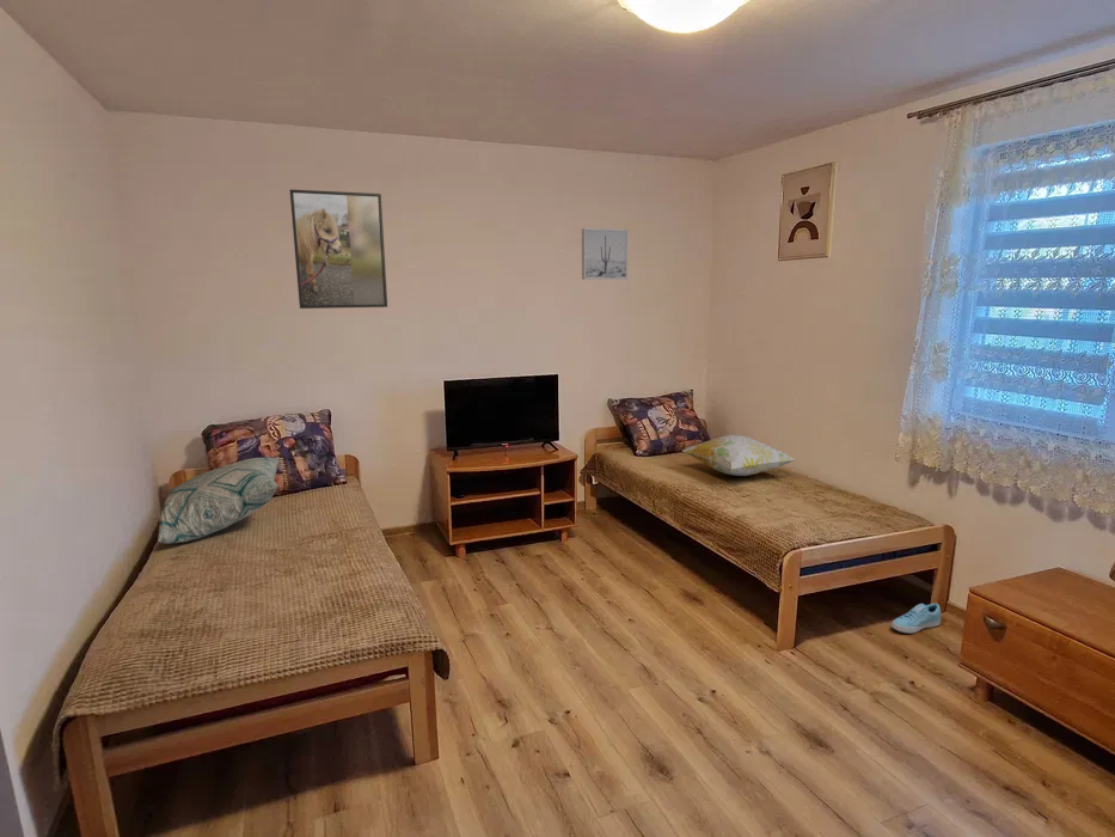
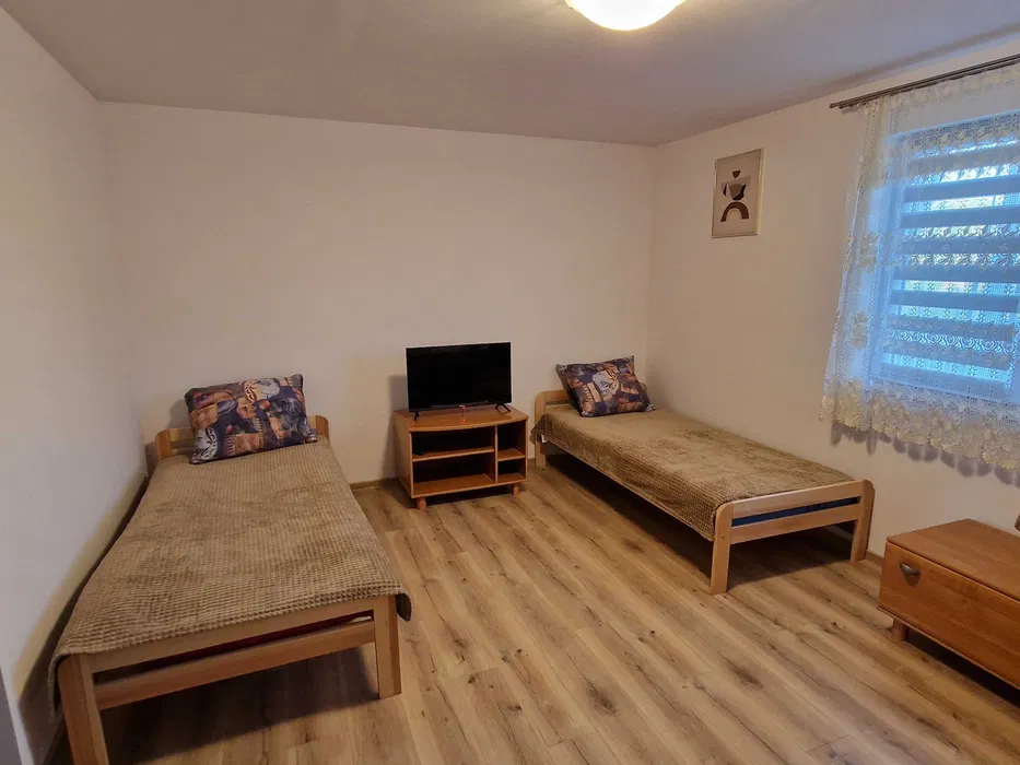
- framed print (341, 250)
- decorative pillow (225, 496)
- wall art (605, 253)
- decorative pillow (737, 454)
- sneaker (915, 615)
